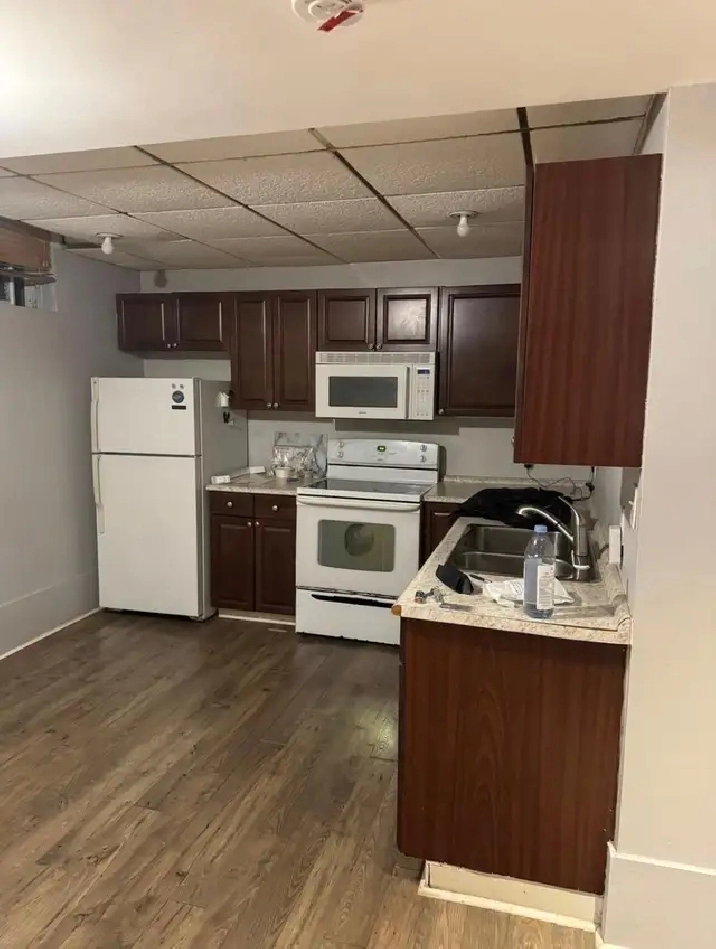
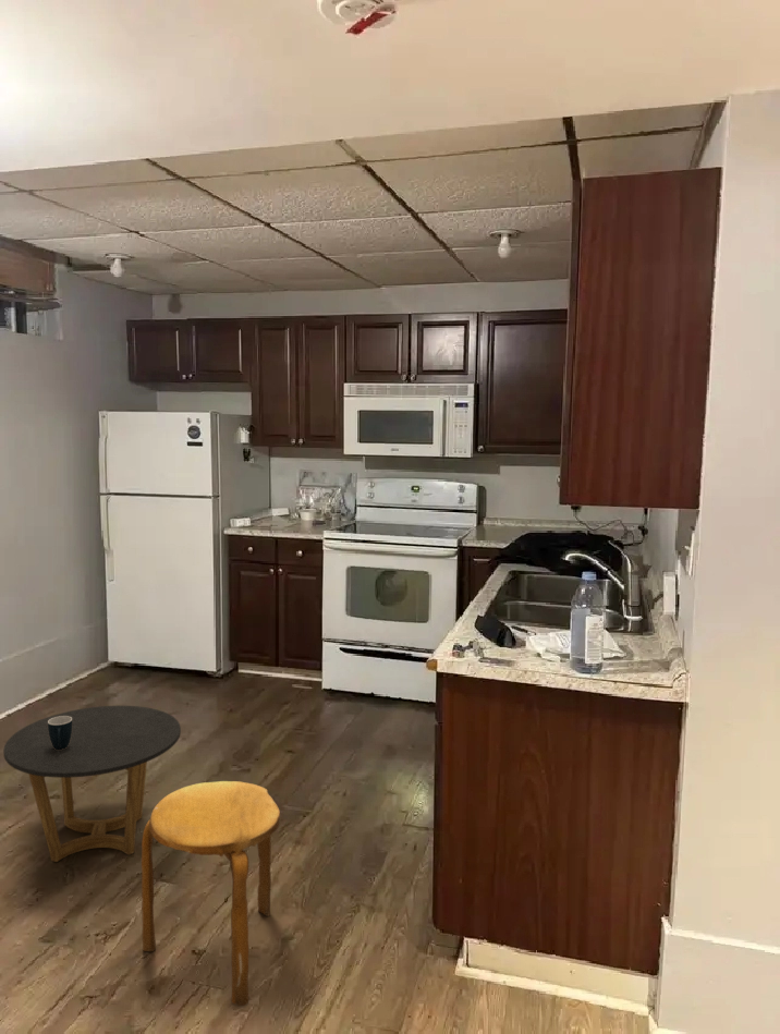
+ side table (95, 775)
+ stool (232, 878)
+ mug (60, 734)
